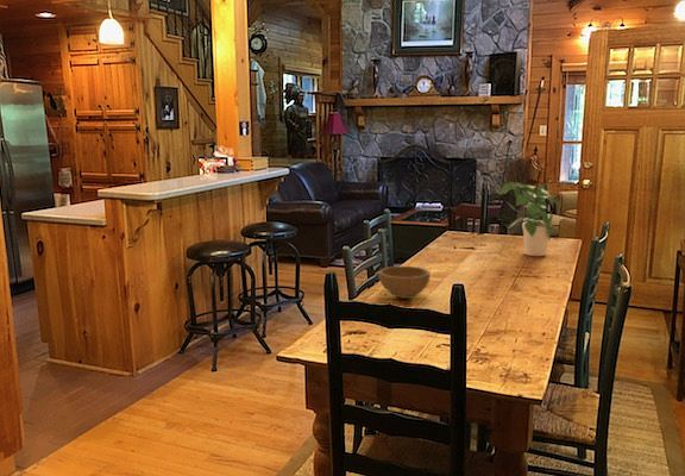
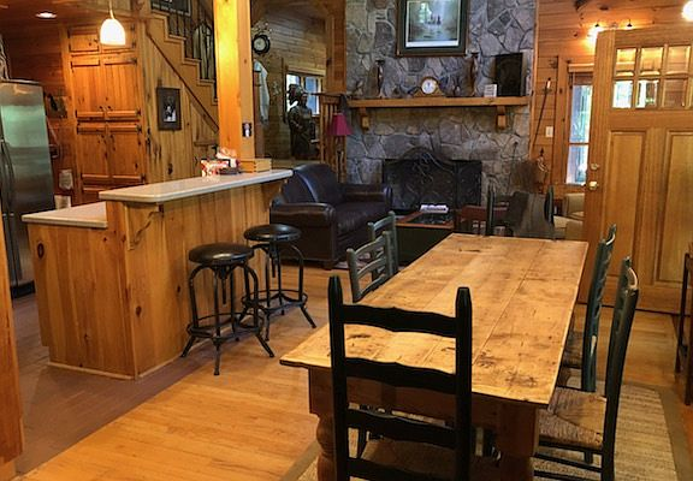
- bowl (403, 284)
- potted plant (529, 218)
